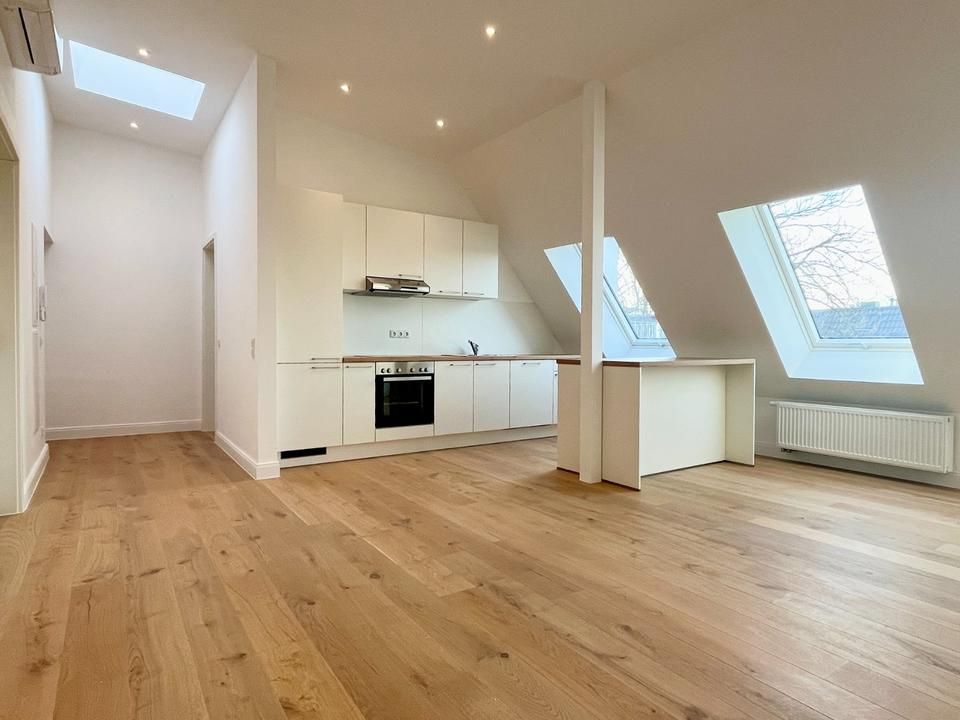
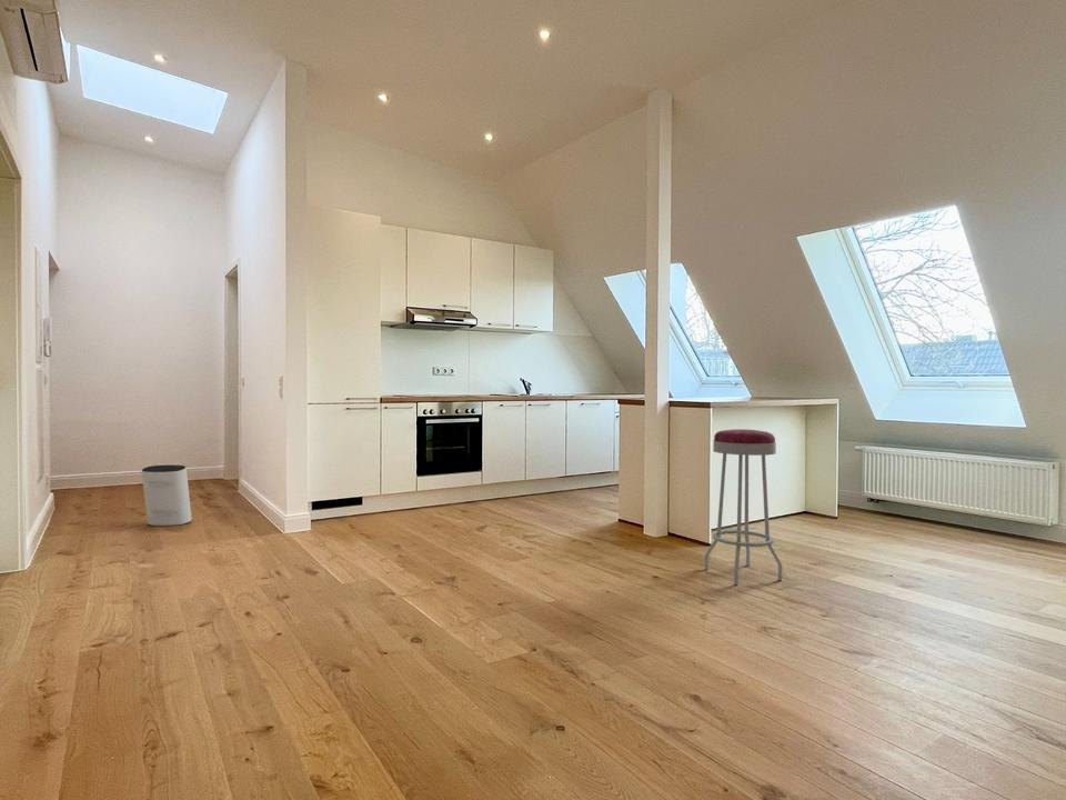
+ bar stool (741, 501)
+ air purifier (167, 494)
